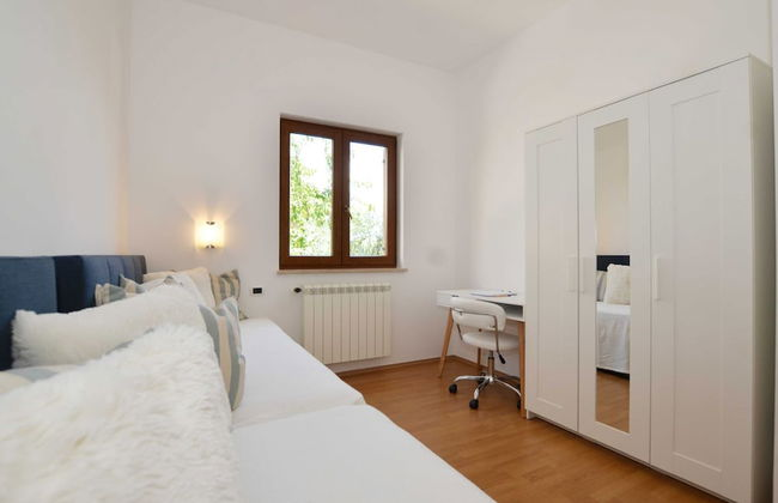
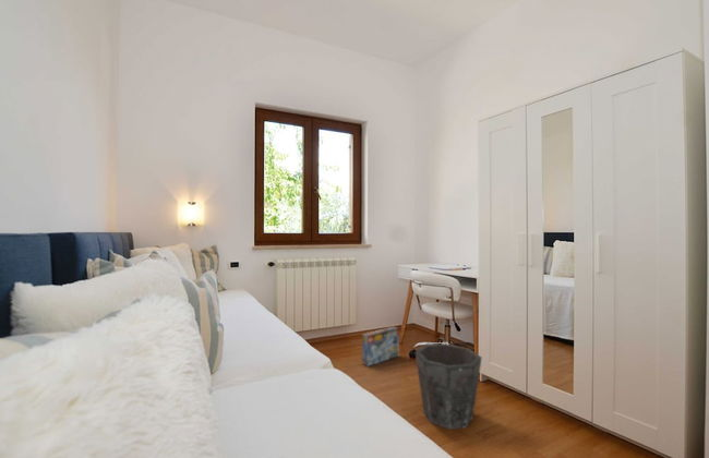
+ waste bin (447, 385)
+ box (381, 345)
